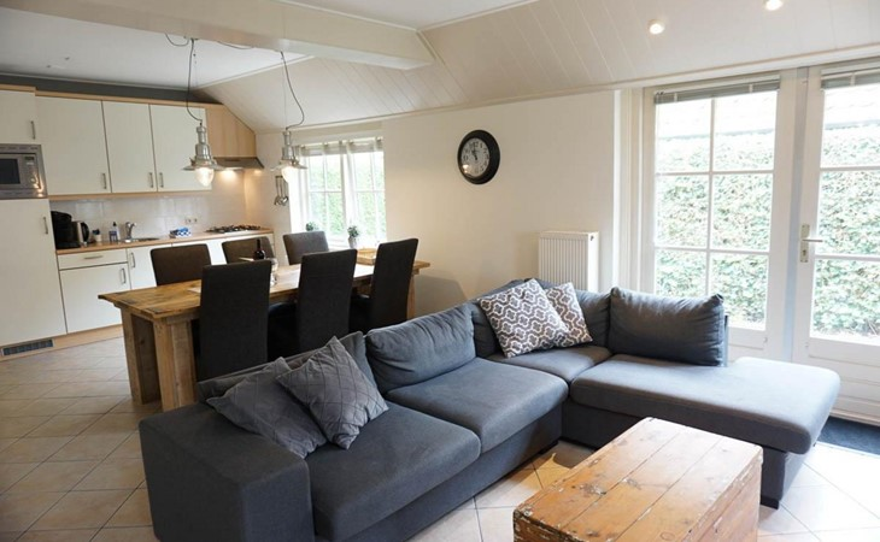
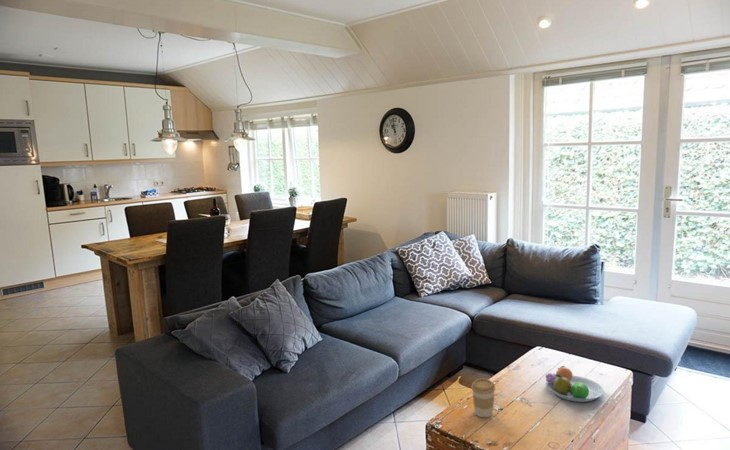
+ fruit bowl (573, 382)
+ coffee cup (483, 397)
